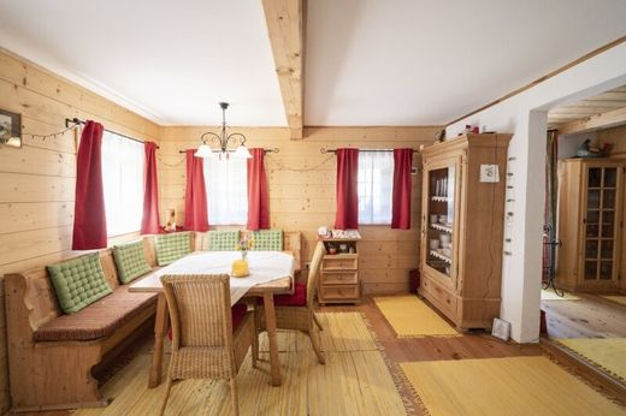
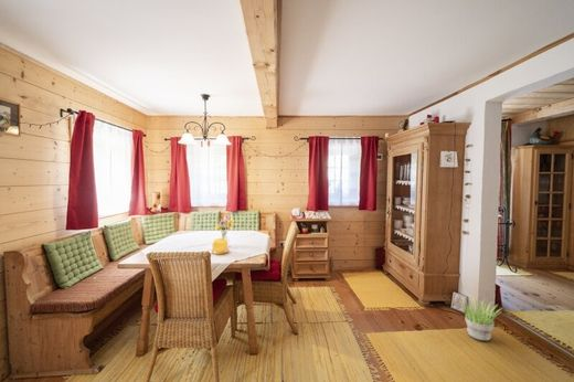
+ potted plant (478, 319)
